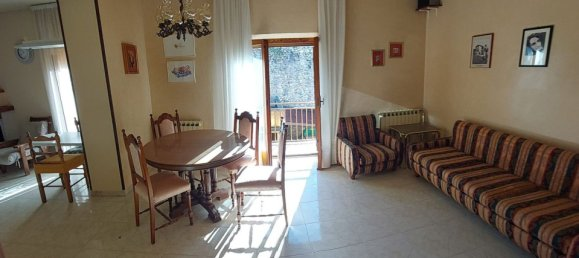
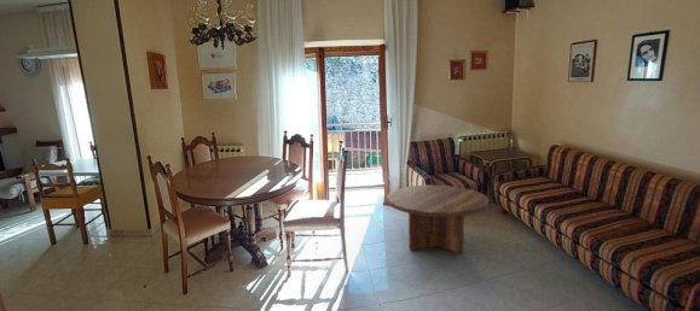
+ coffee table (435, 221)
